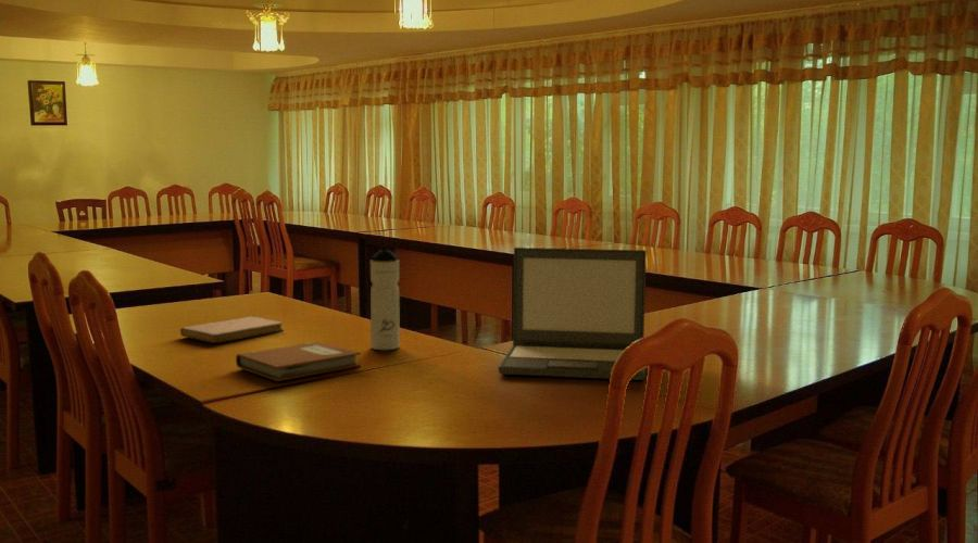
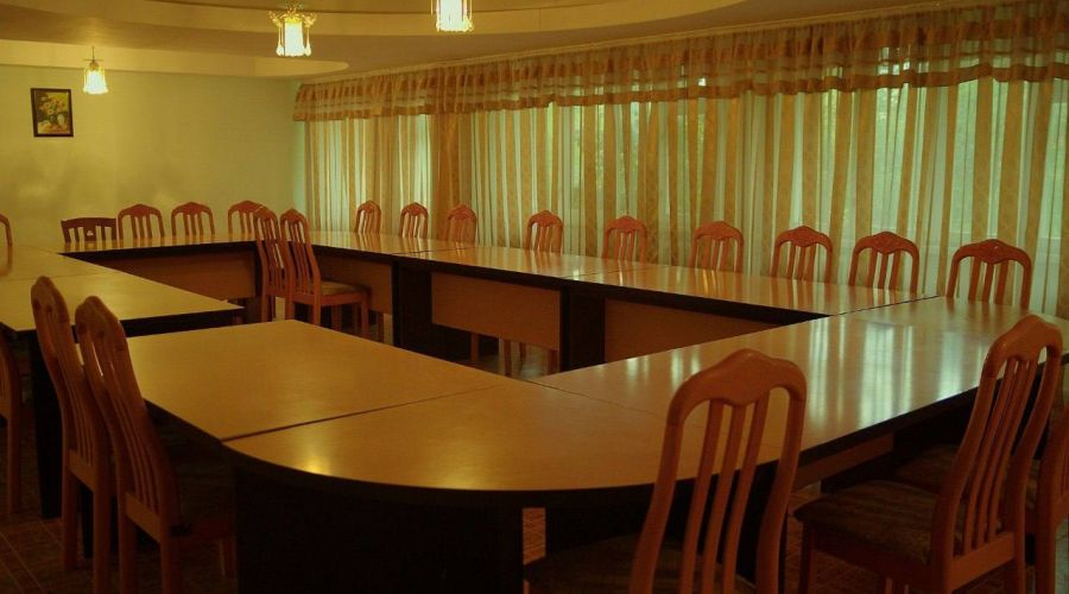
- notebook (300, 358)
- notebook (233, 328)
- water bottle (385, 296)
- laptop (575, 308)
